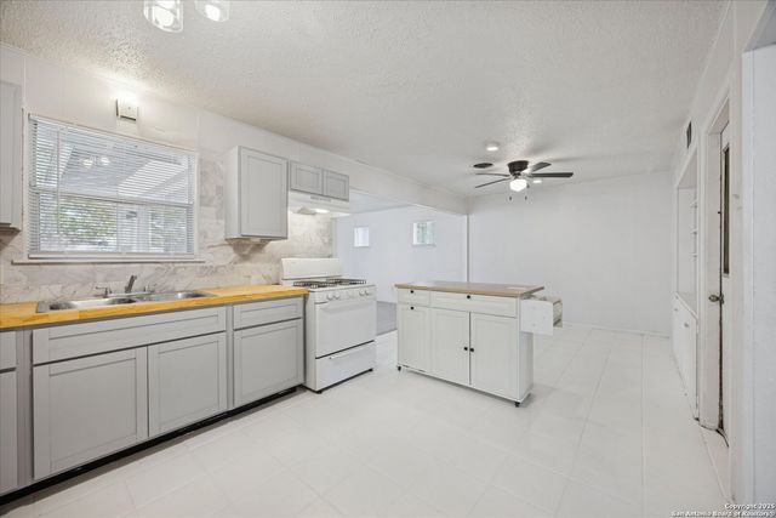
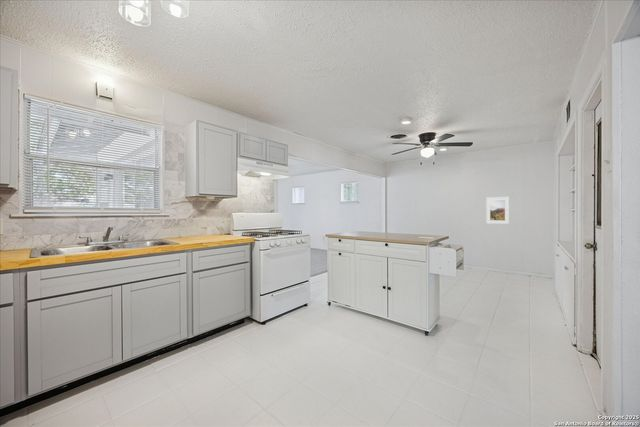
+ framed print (497, 210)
